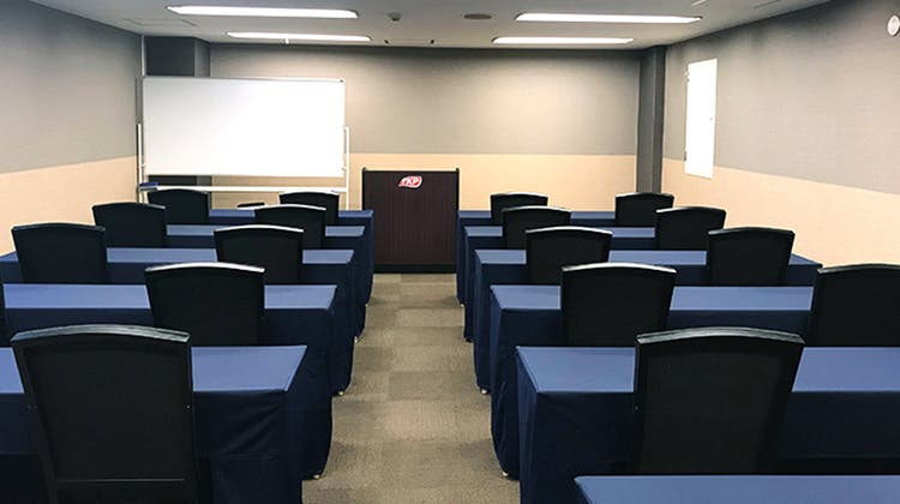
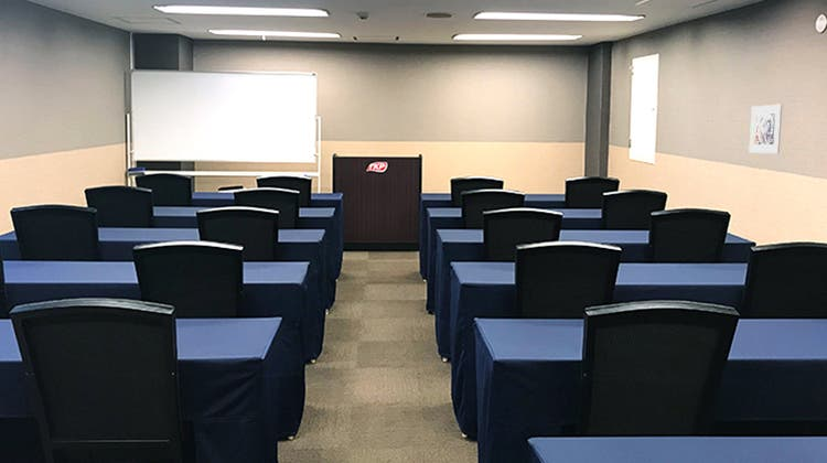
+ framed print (764, 129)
